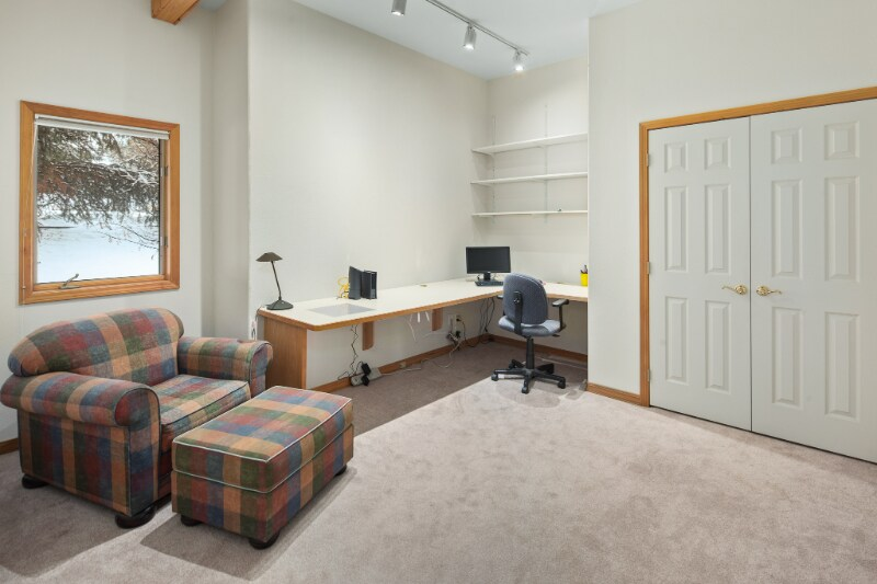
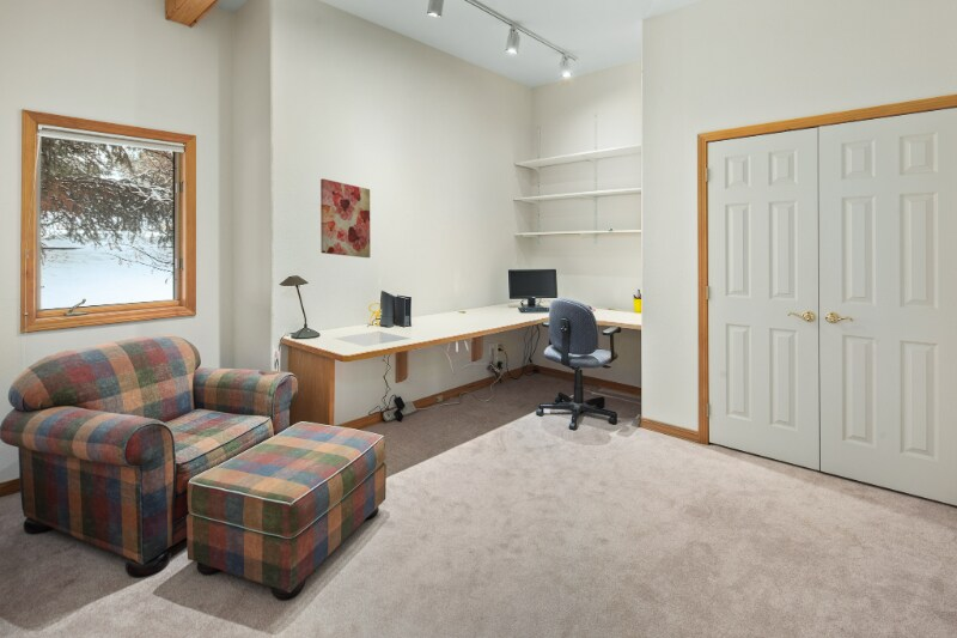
+ wall art (346, 219)
